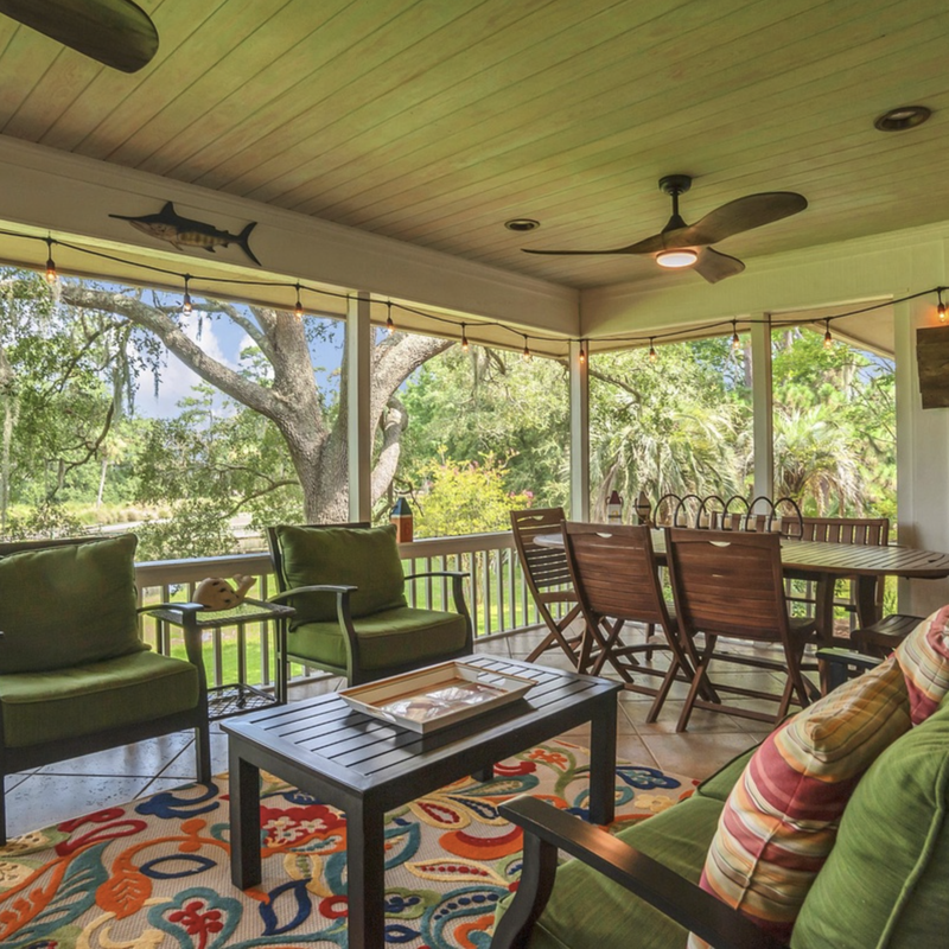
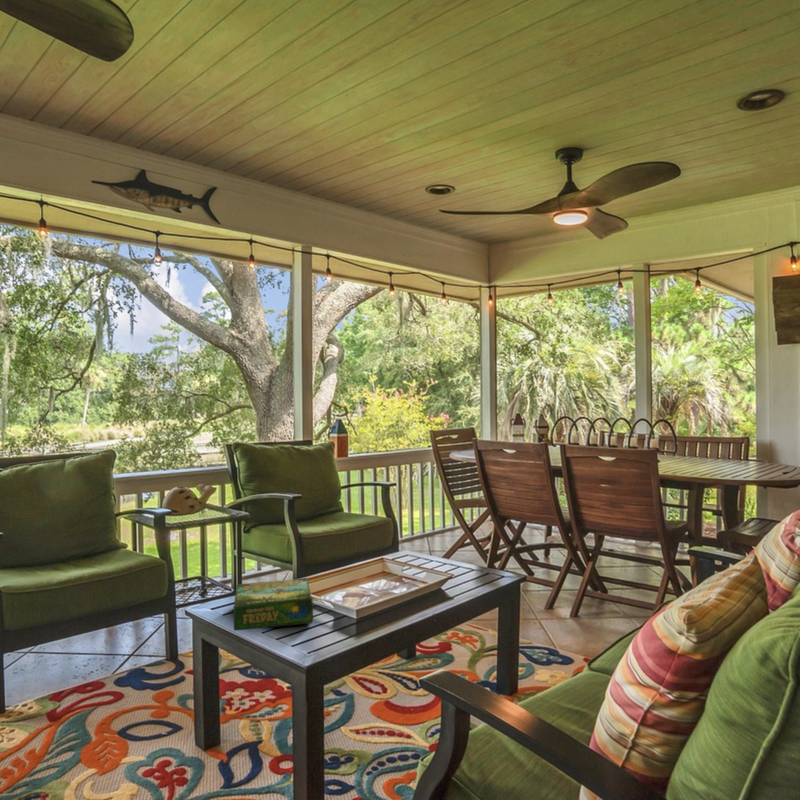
+ board game (273, 602)
